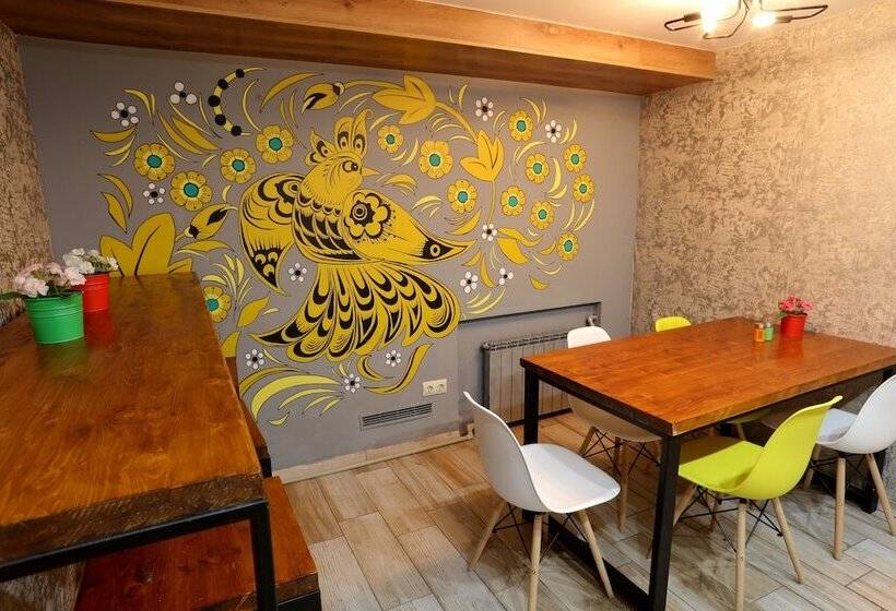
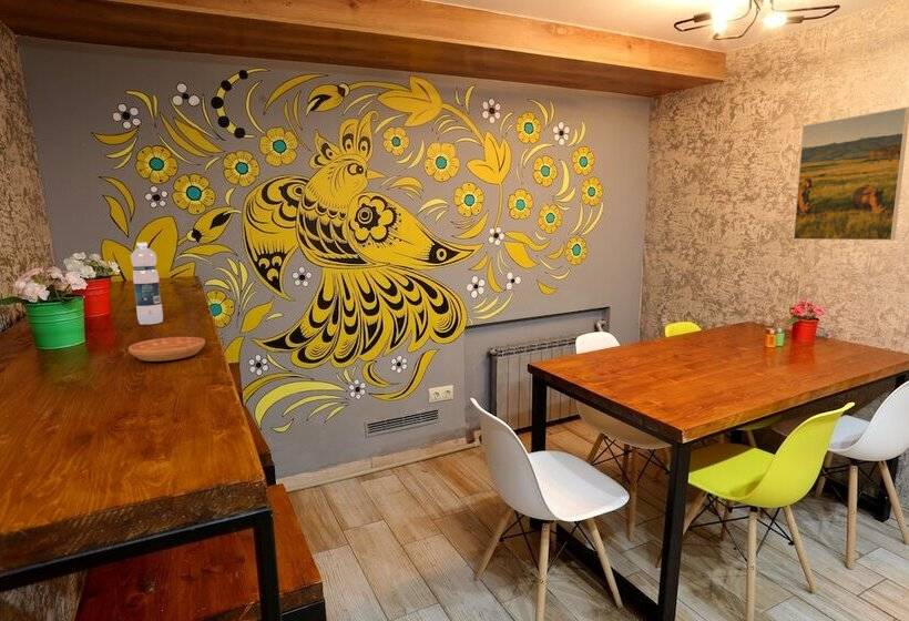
+ water bottle (146, 283)
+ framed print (846, 180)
+ saucer (167, 348)
